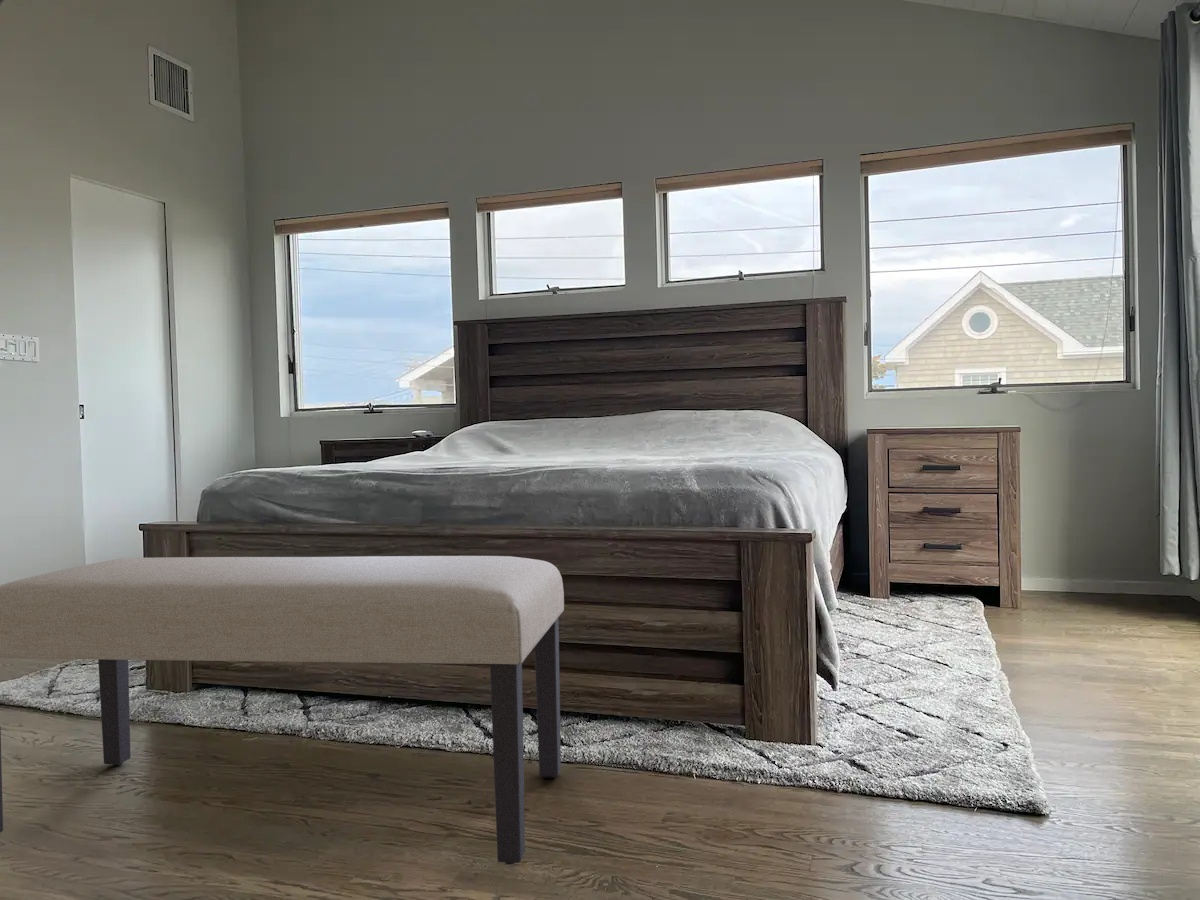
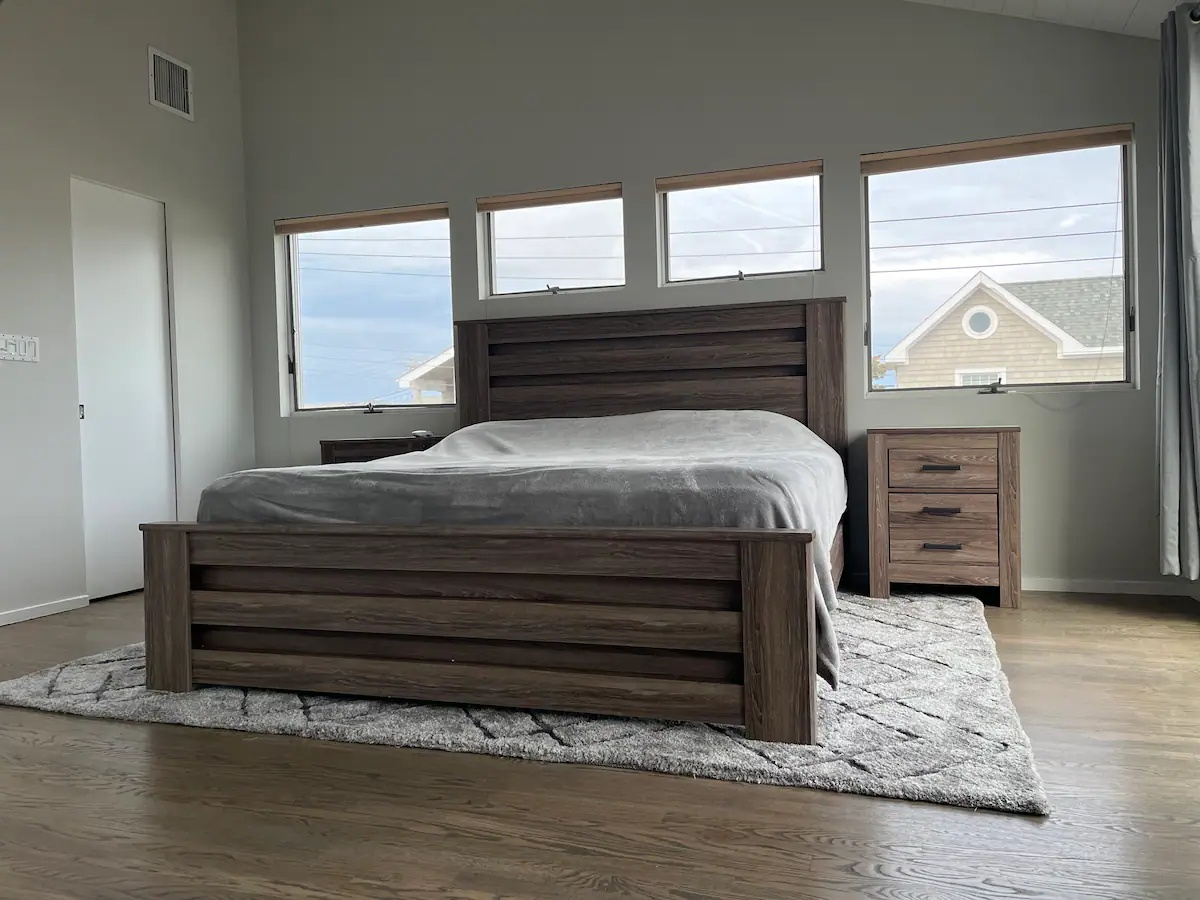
- bench (282, 661)
